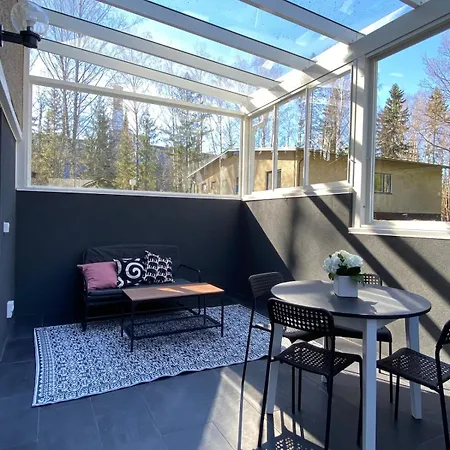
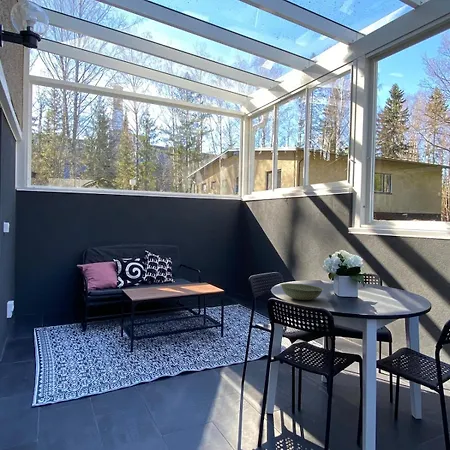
+ bowl (301, 292)
